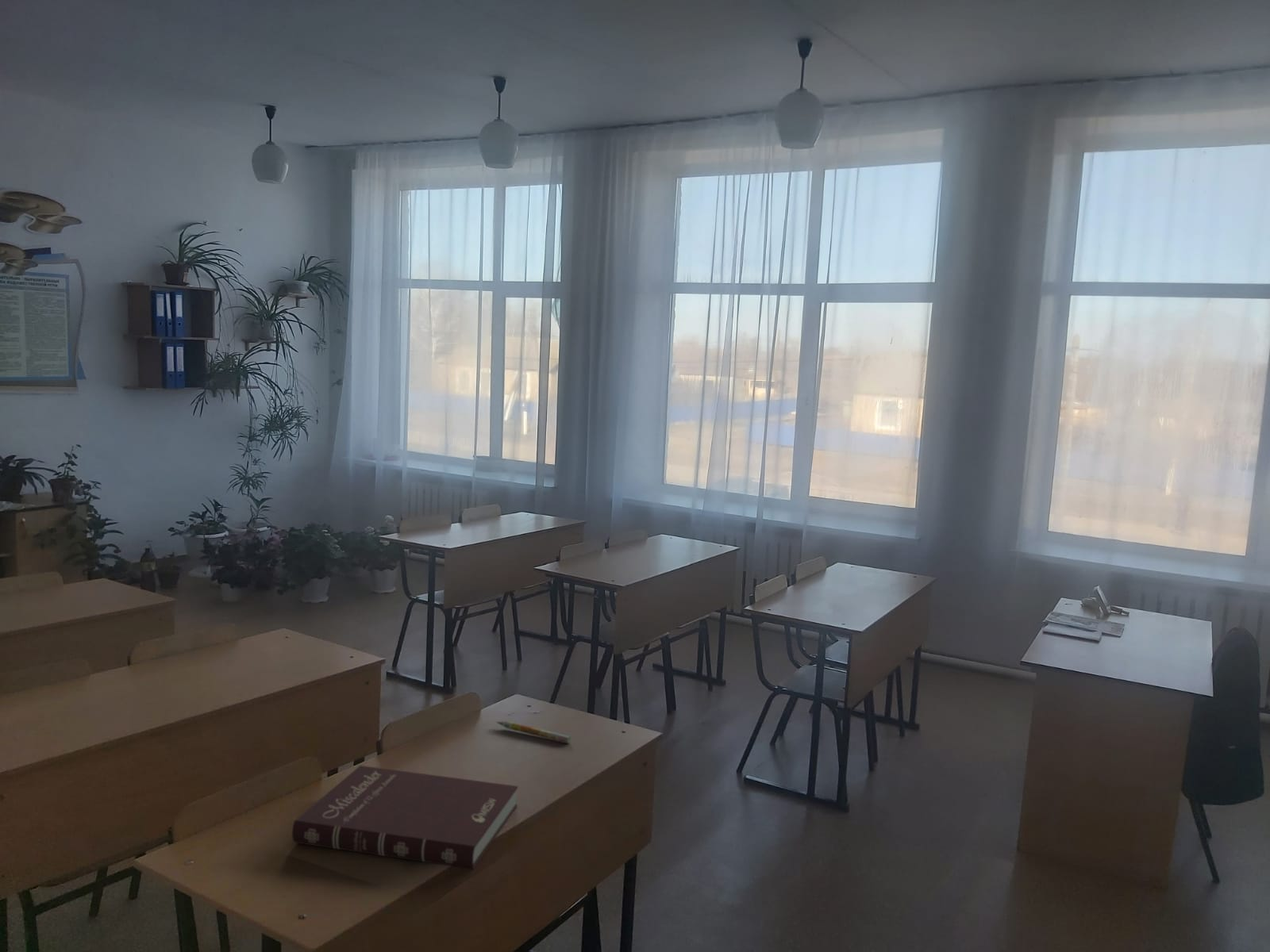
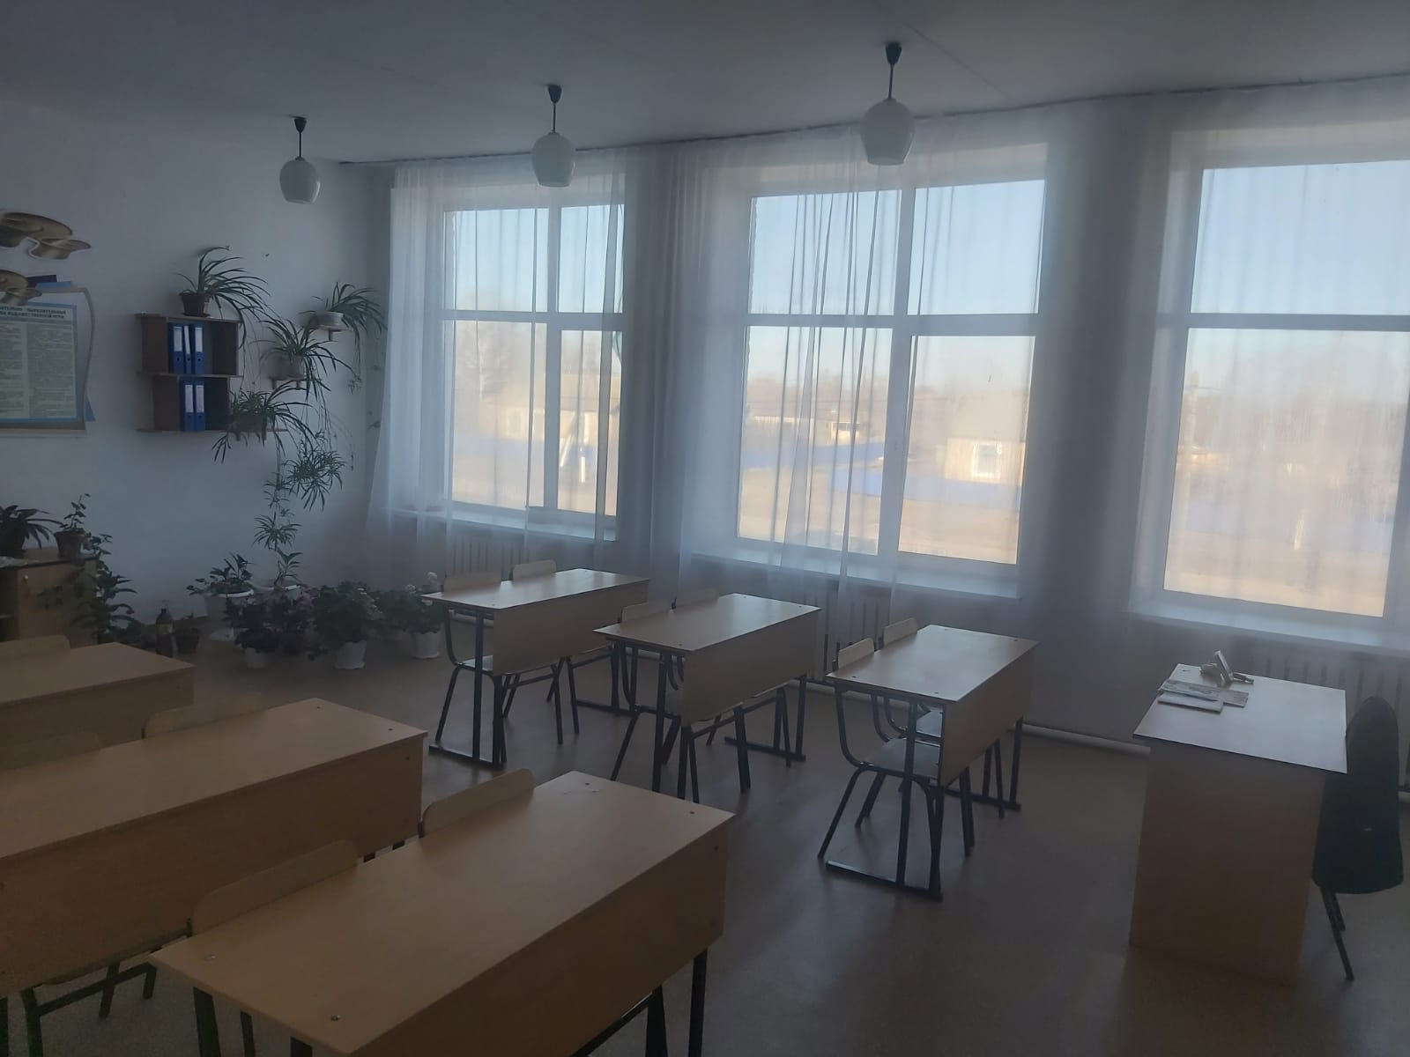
- book (410, 813)
- pencil (531, 731)
